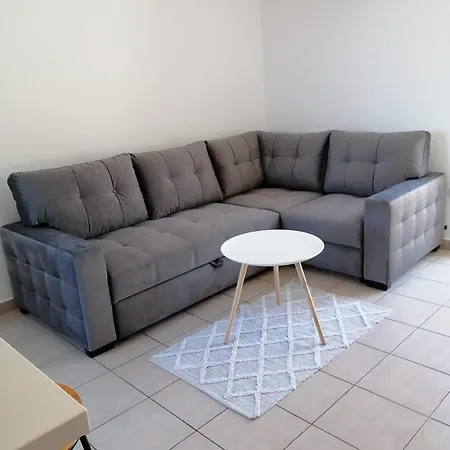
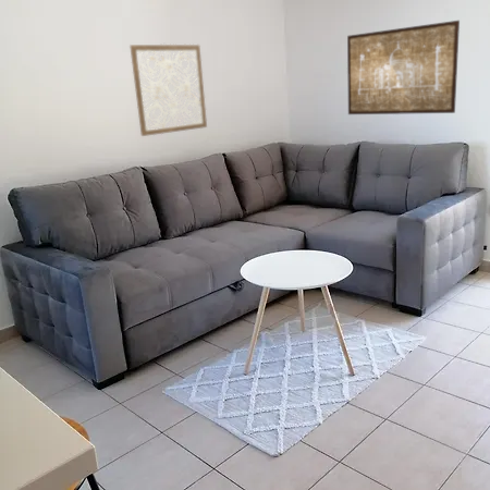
+ wall art (397, 72)
+ wall art (168, 88)
